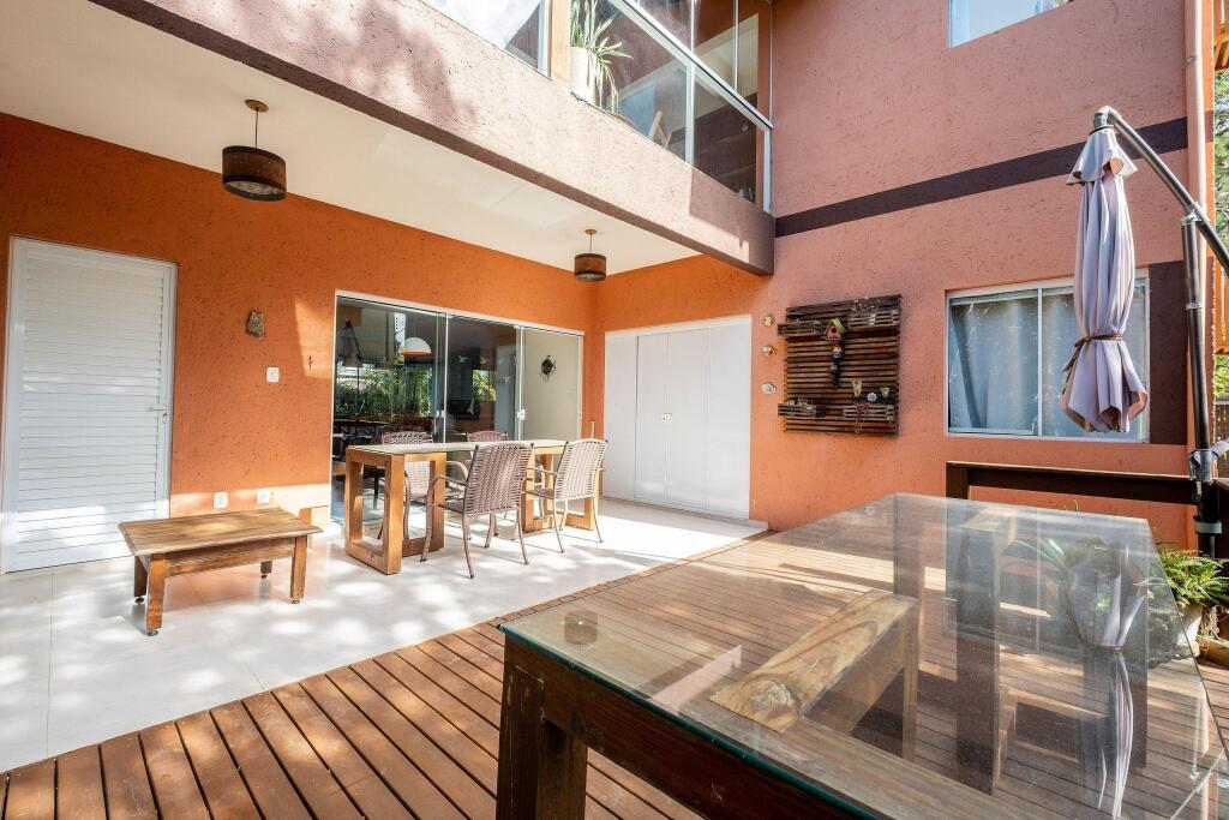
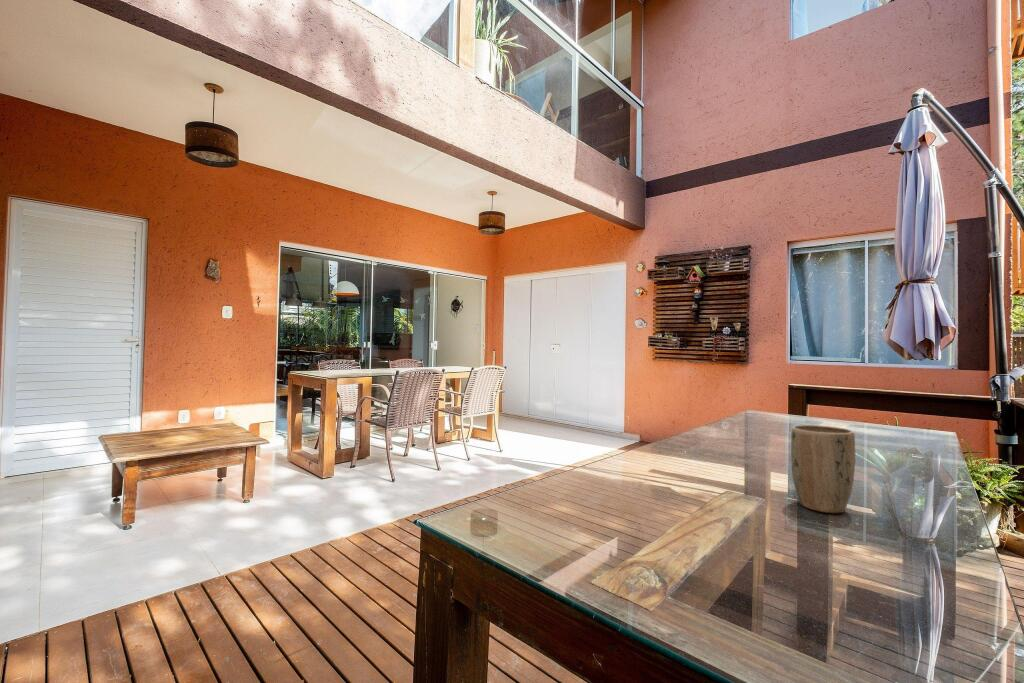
+ plant pot (822, 467)
